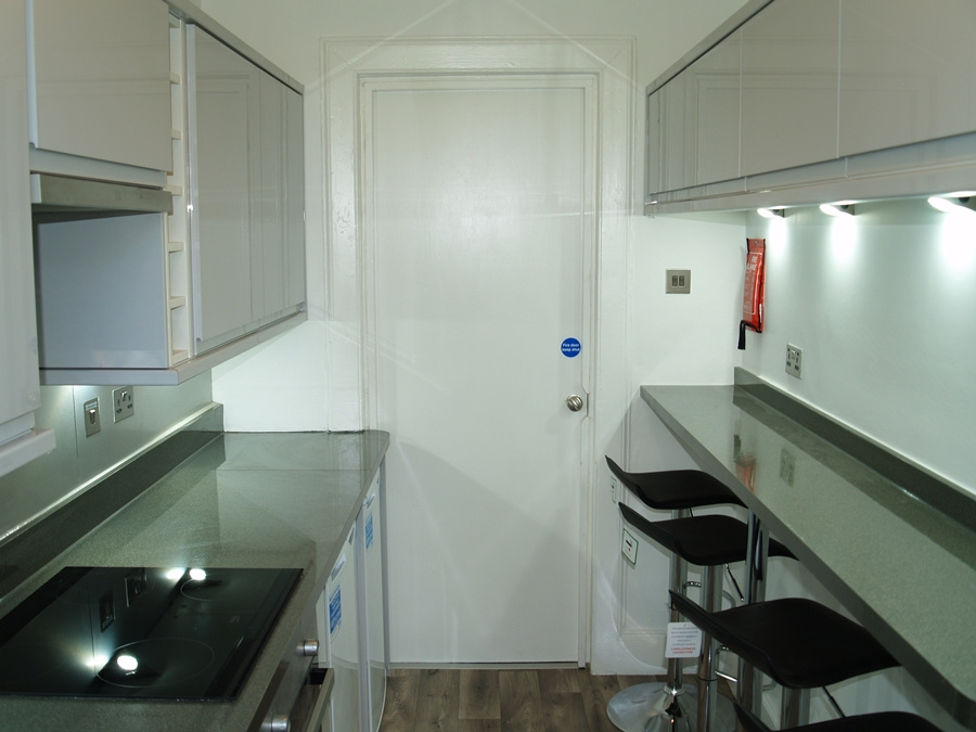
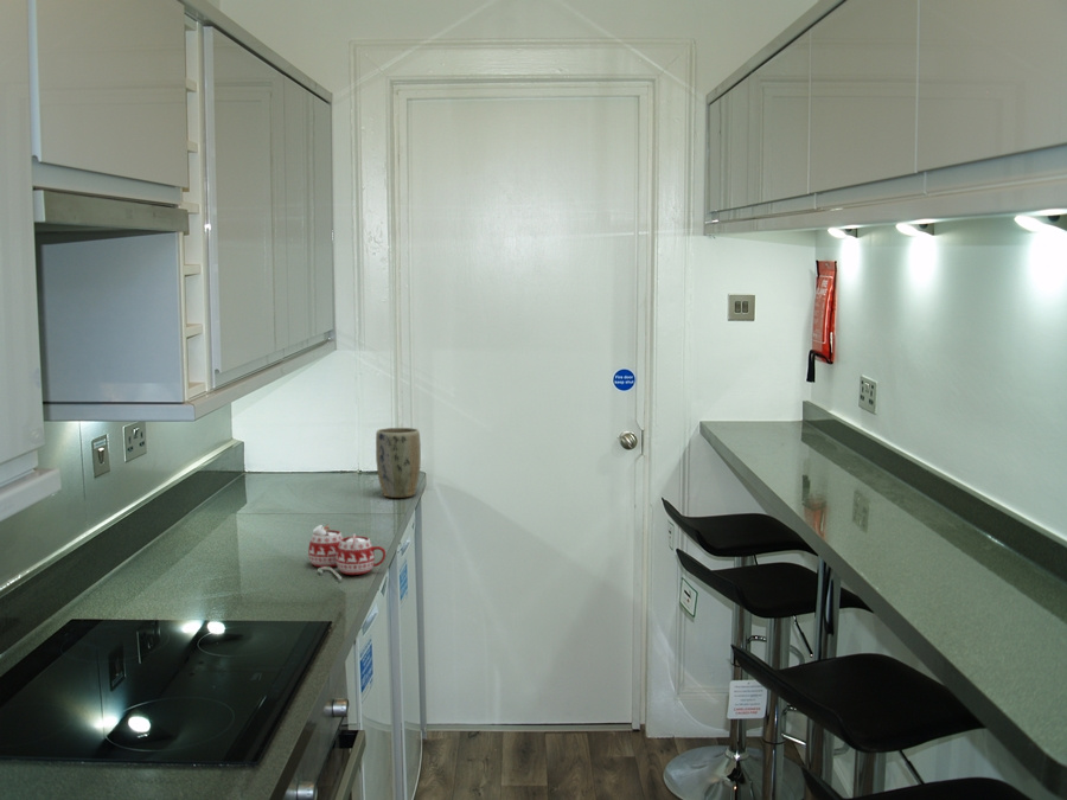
+ plant pot (398, 462)
+ mug (346, 546)
